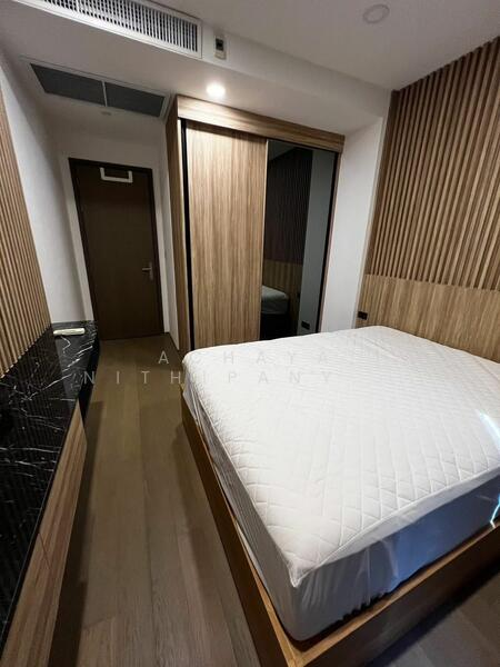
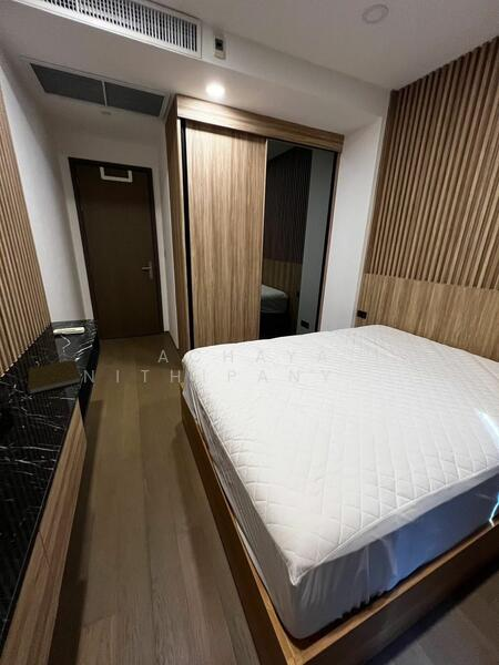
+ book (53, 375)
